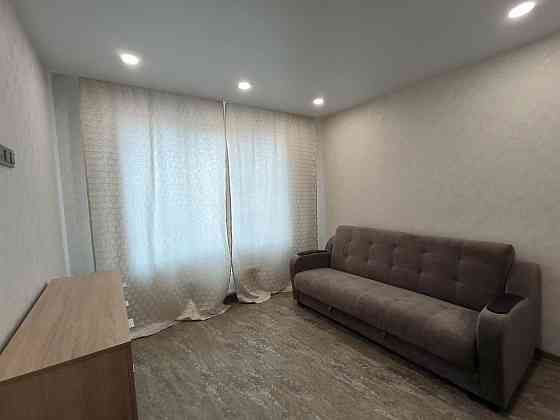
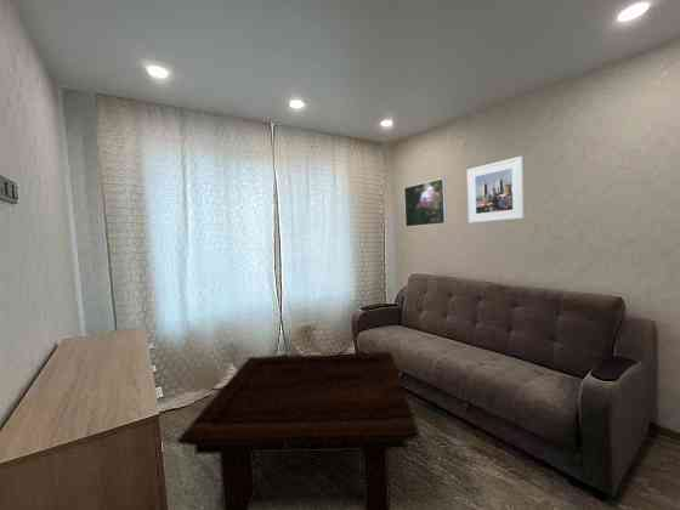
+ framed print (493, 192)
+ coffee table (312, 421)
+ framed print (424, 204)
